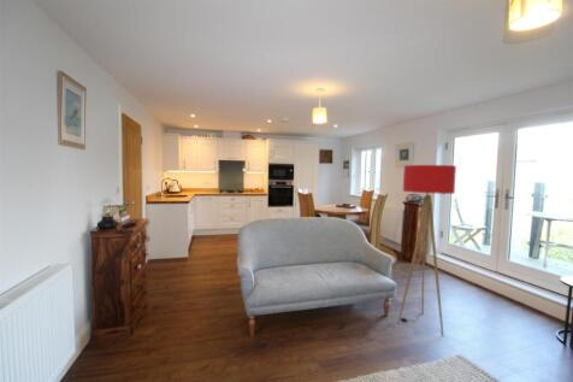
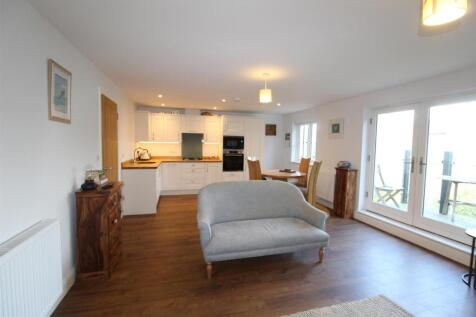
- floor lamp (424, 246)
